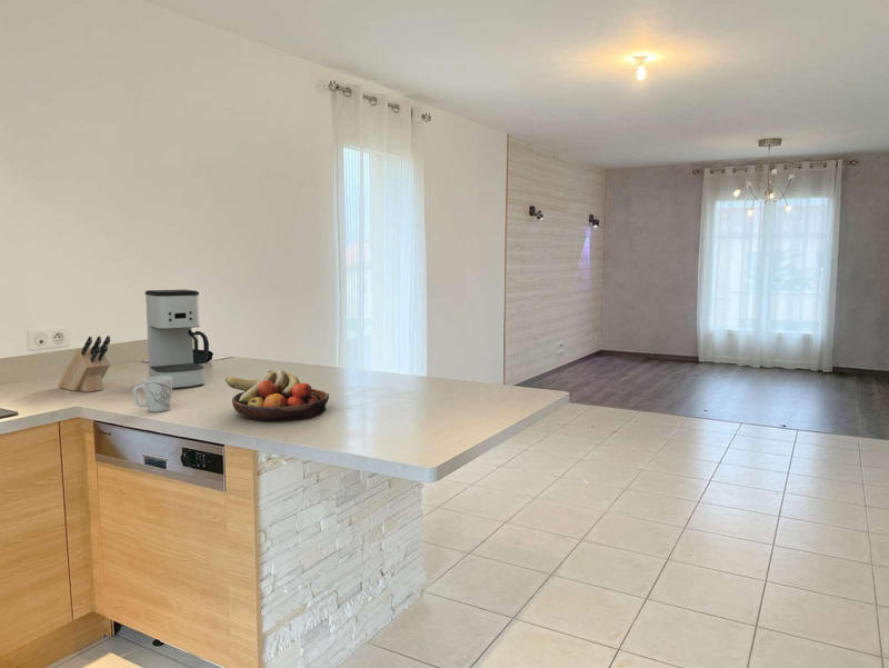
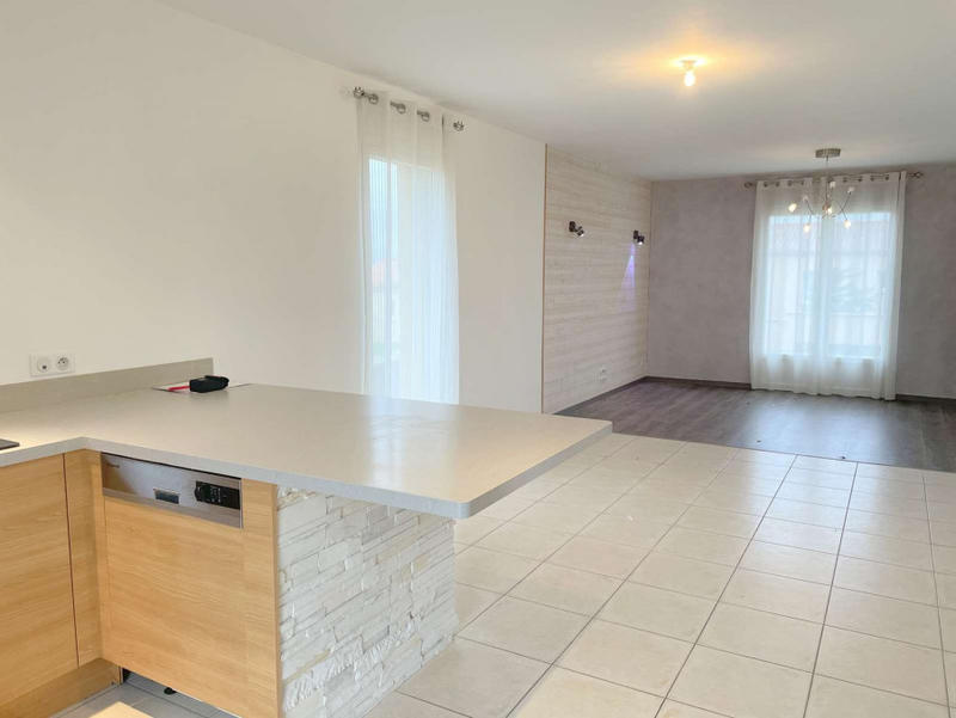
- coffee maker (179, 337)
- fruit bowl (280, 392)
- knife block (84, 361)
- mug (152, 393)
